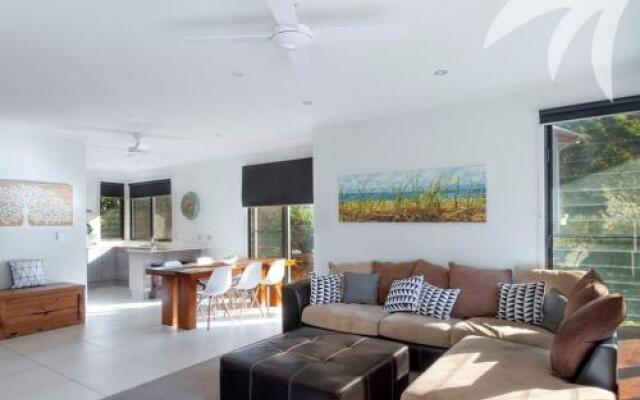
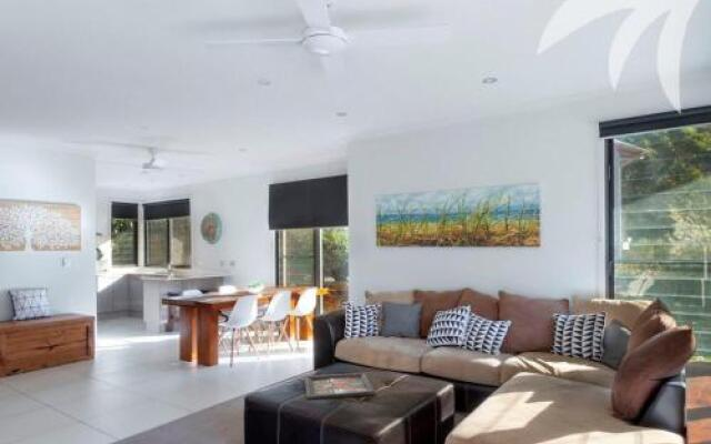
+ decorative tray (338, 385)
